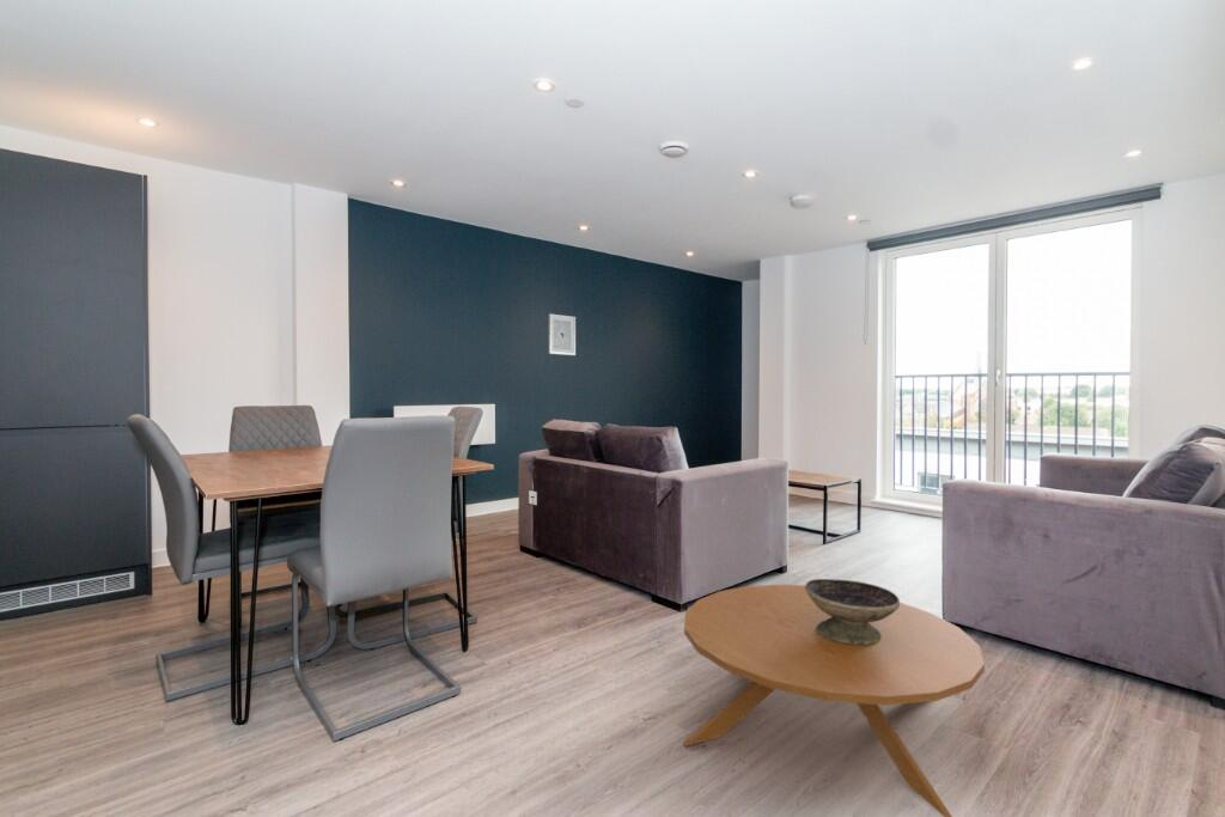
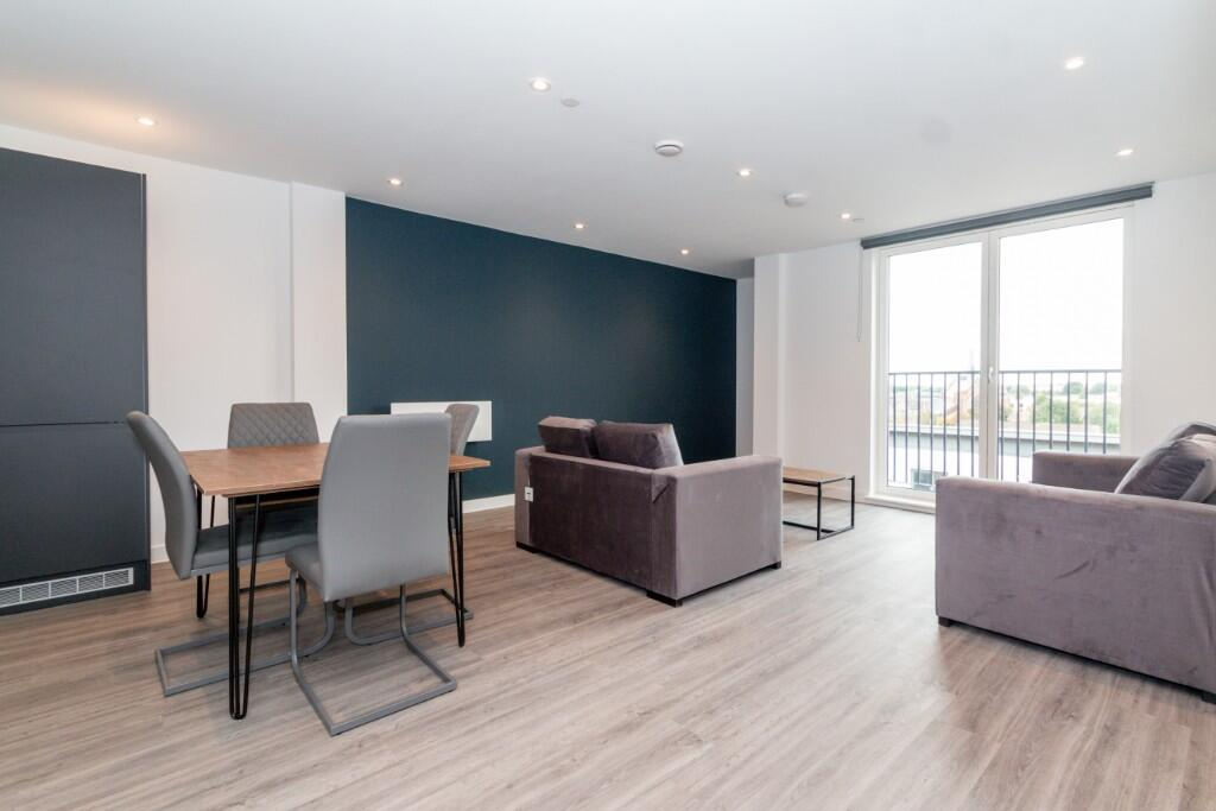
- decorative bowl (851, 610)
- coffee table (821, 672)
- wall art (561, 335)
